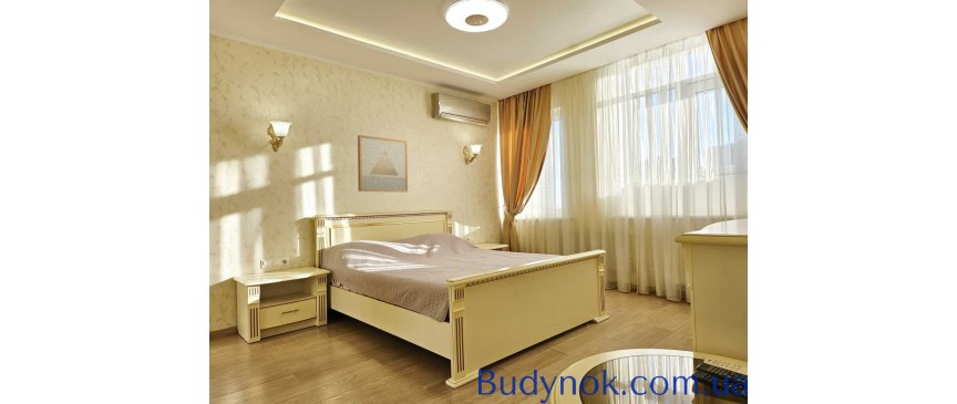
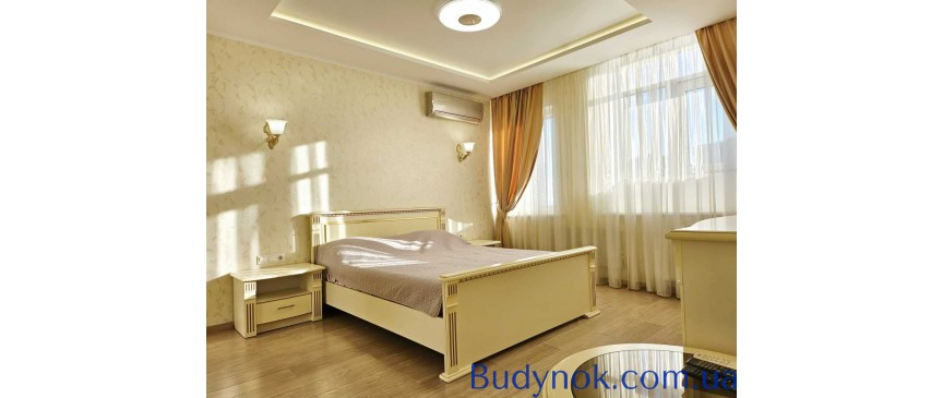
- wall art (383, 165)
